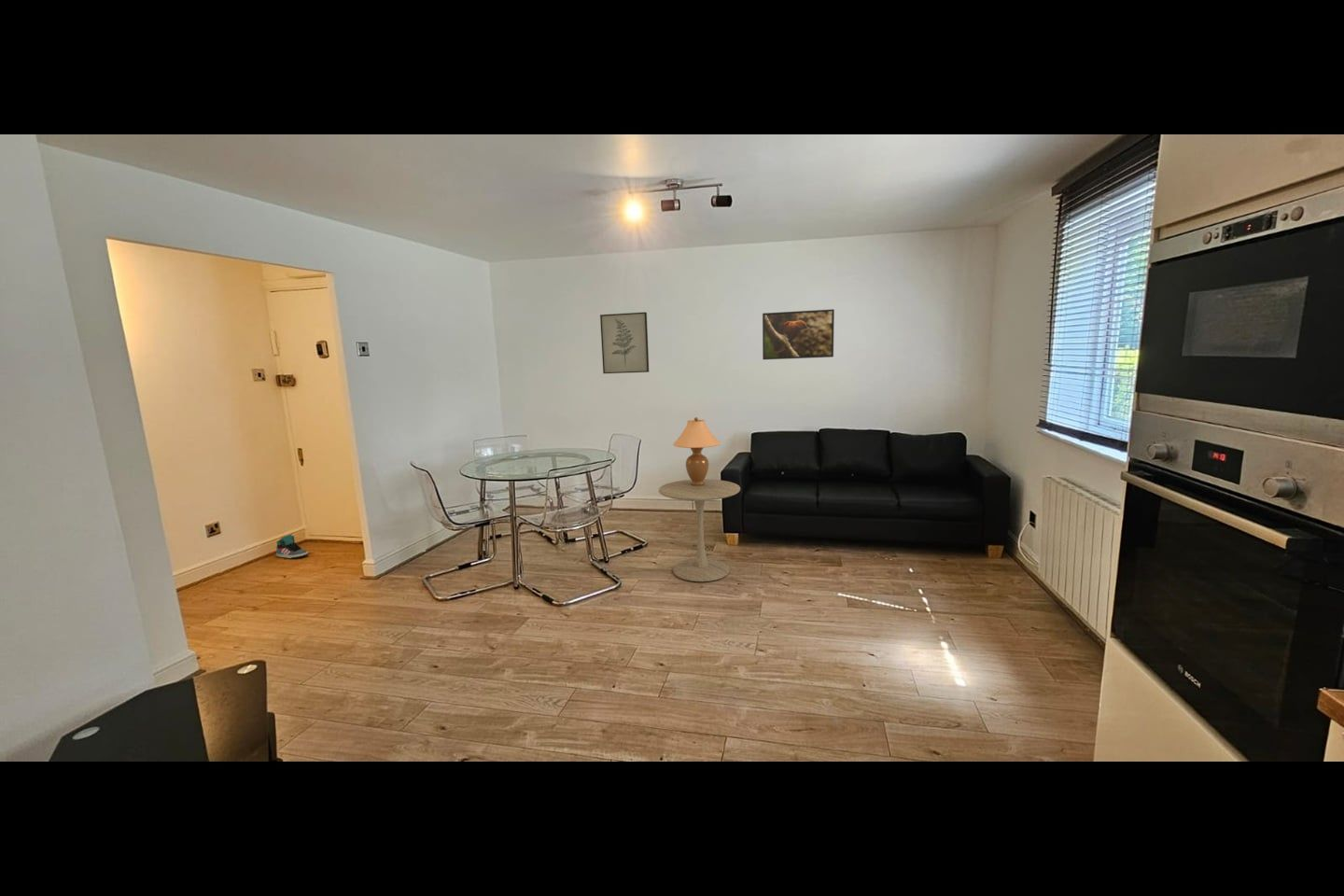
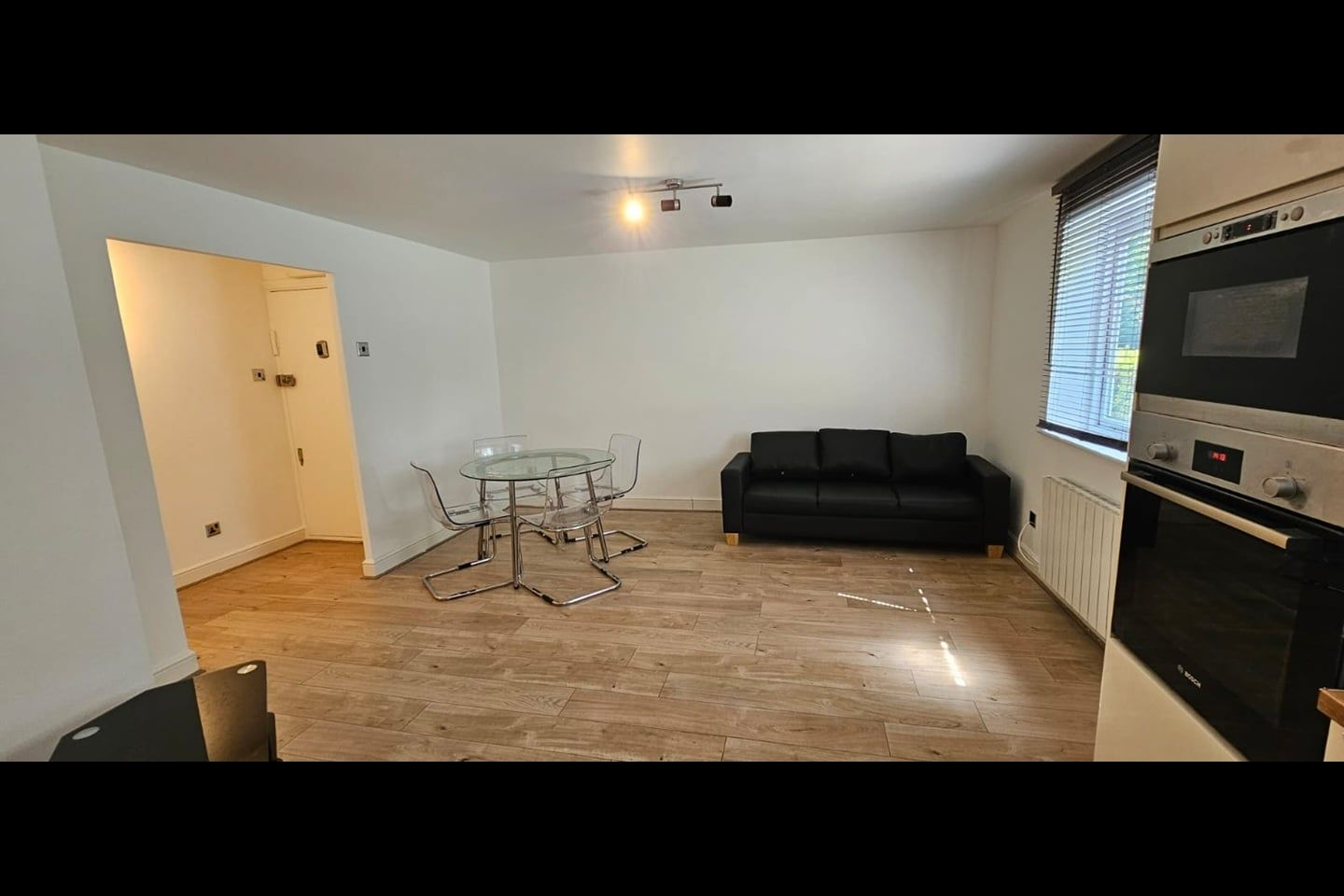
- sneaker (291, 545)
- side table (700, 529)
- table lamp (696, 451)
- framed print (797, 334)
- wall art (624, 343)
